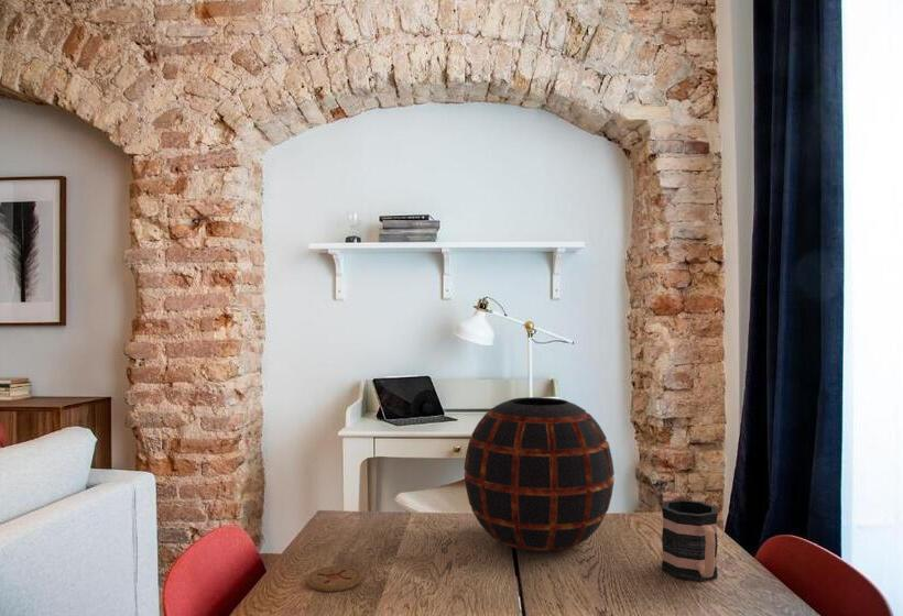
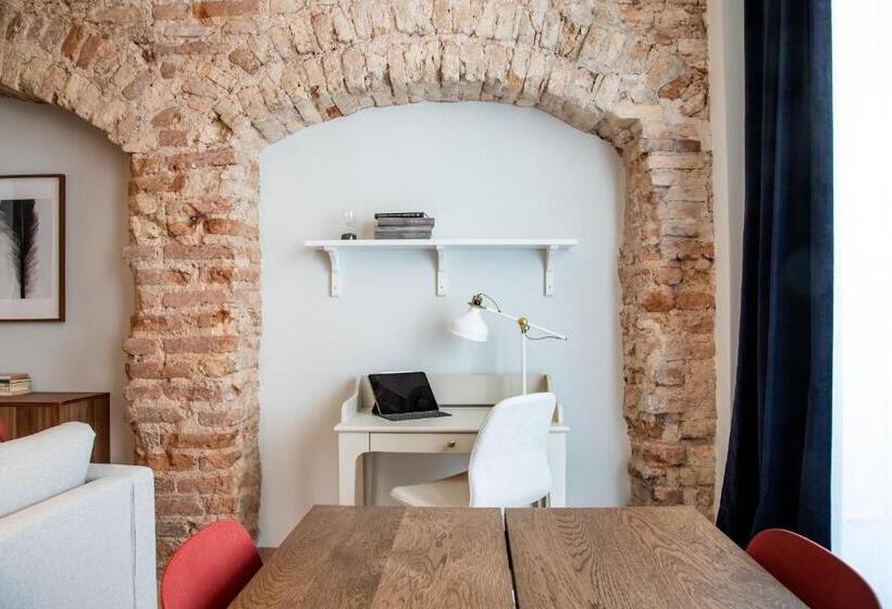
- coaster (334, 578)
- decorative vase (537, 471)
- mug (694, 542)
